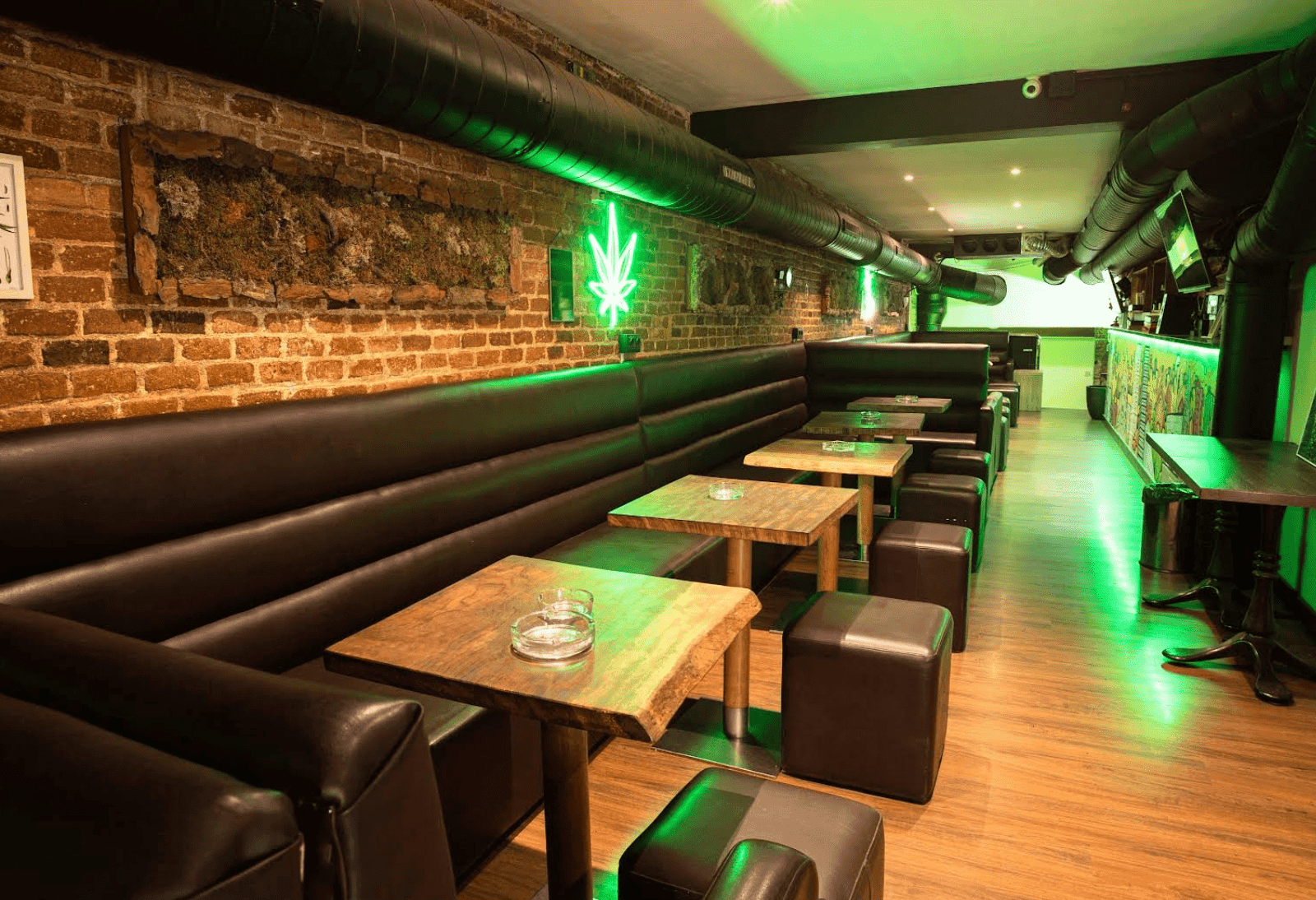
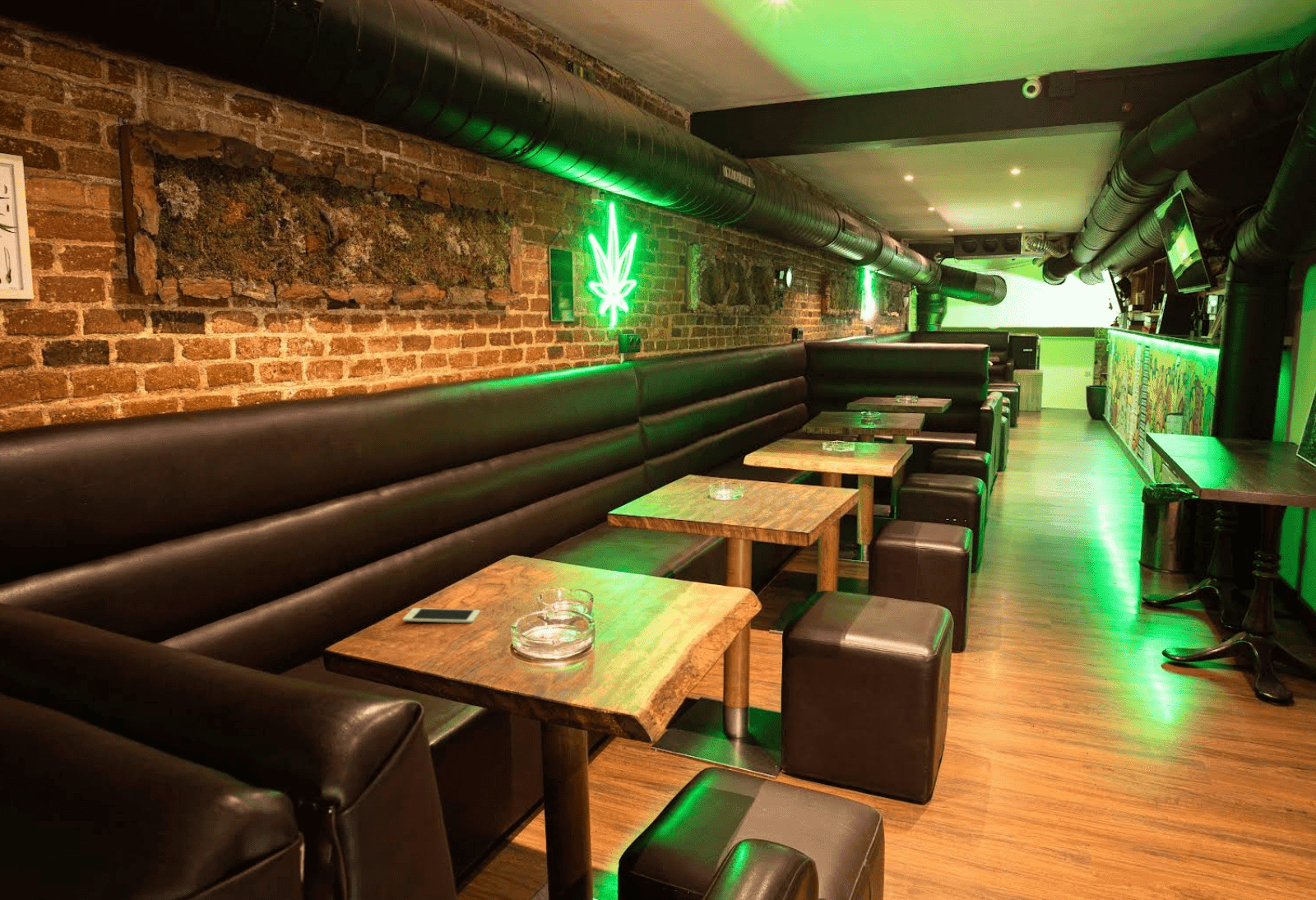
+ cell phone (442, 615)
